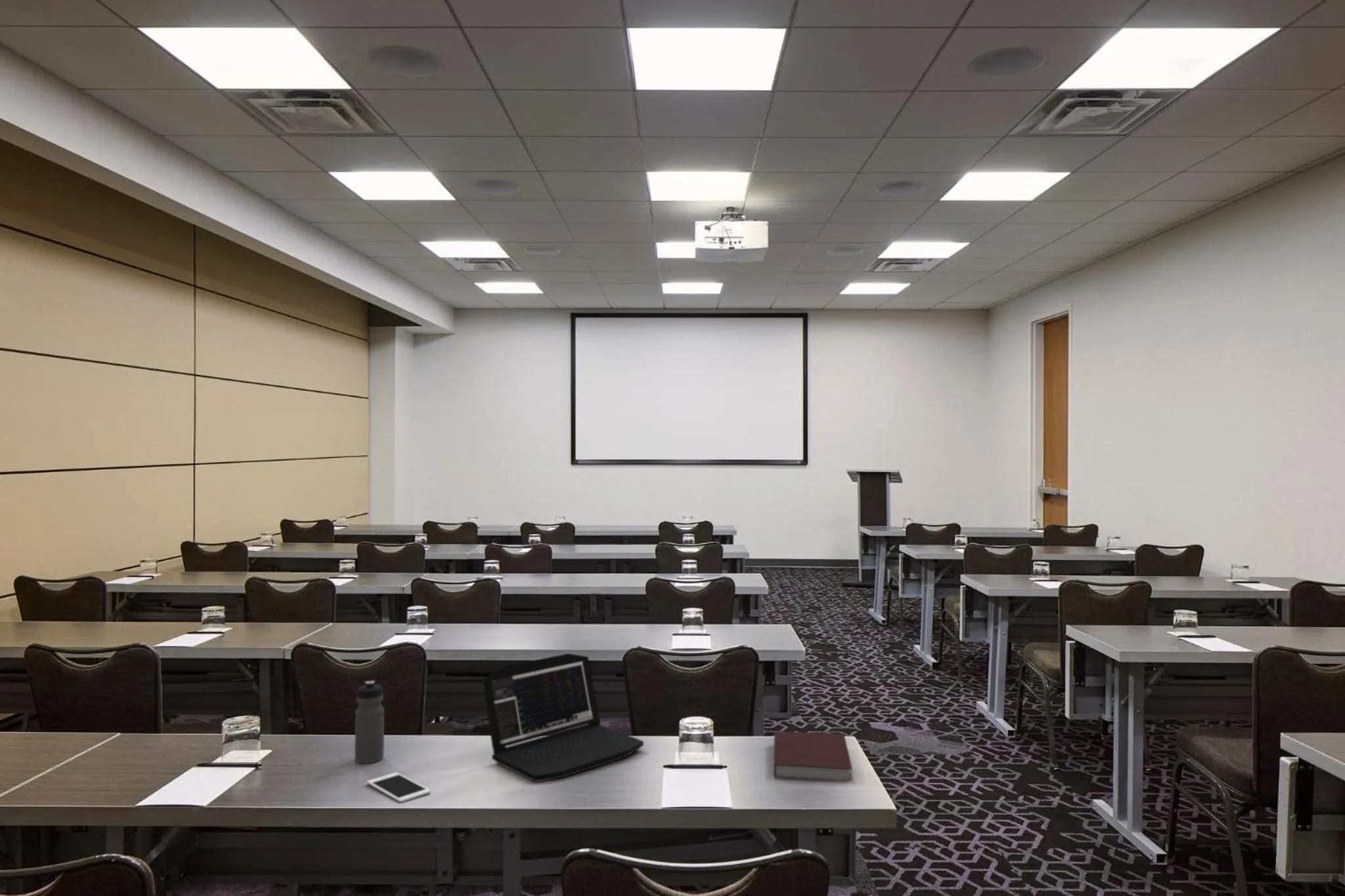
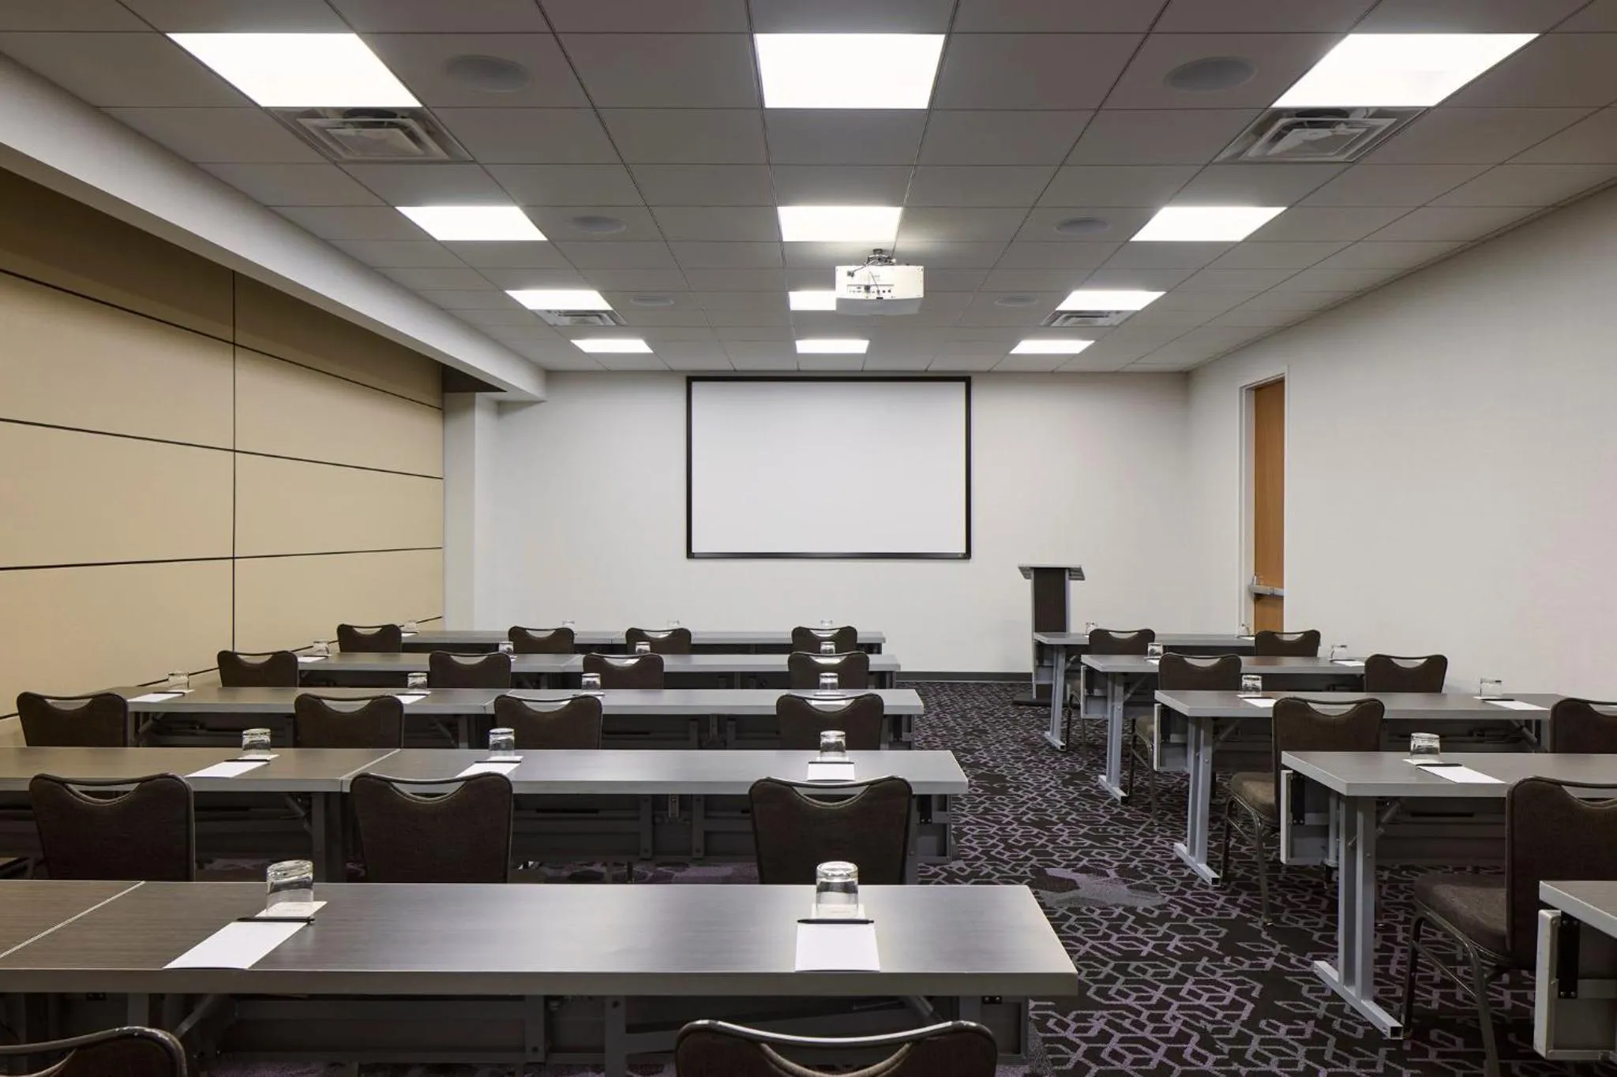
- water bottle (369, 719)
- cell phone (398, 786)
- laptop (565, 711)
- notebook (810, 754)
